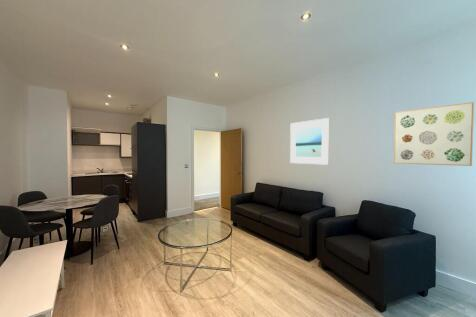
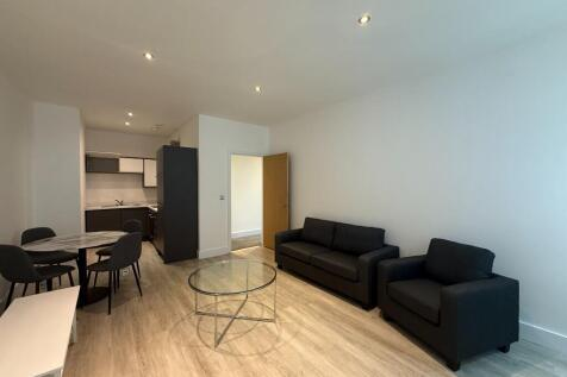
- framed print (308, 142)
- wall art (429, 136)
